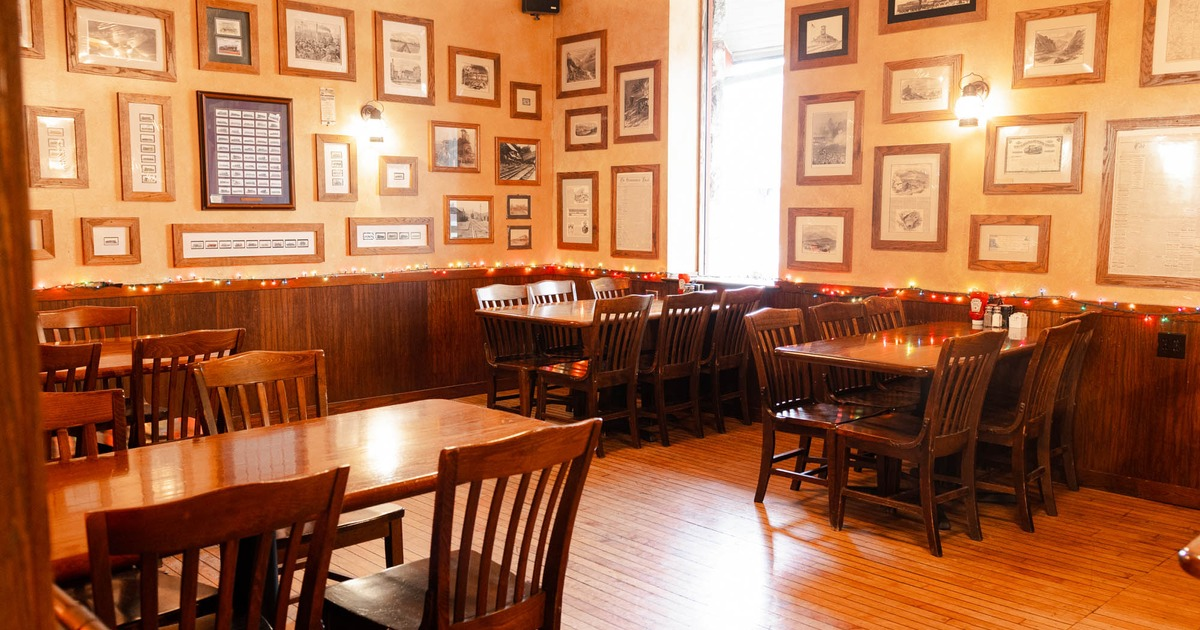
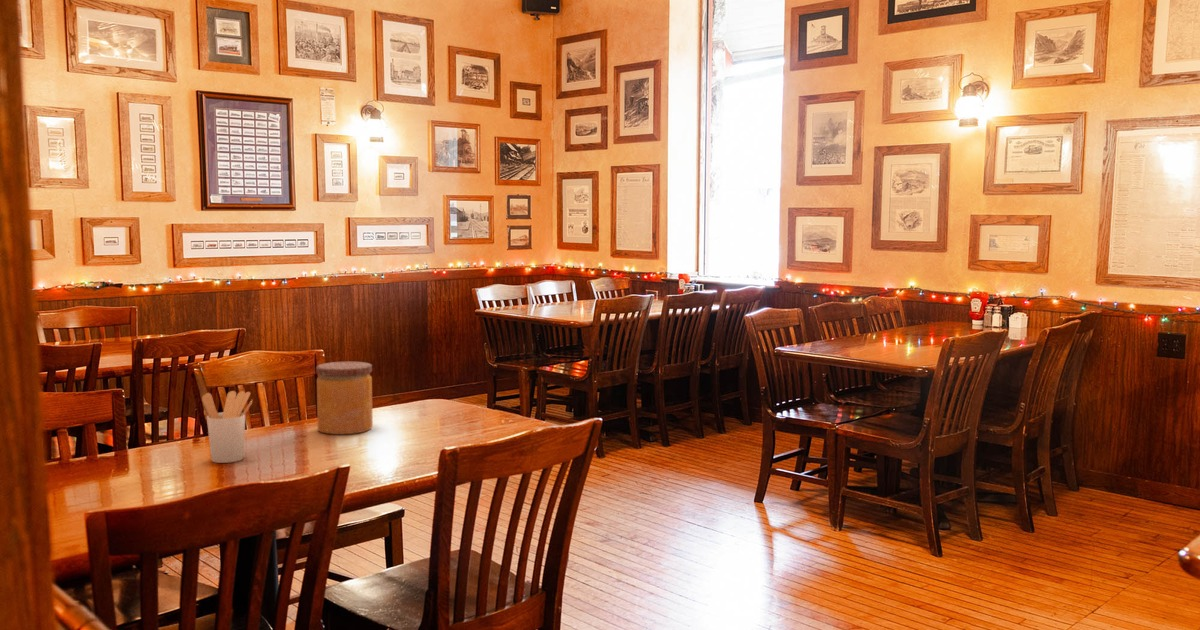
+ utensil holder (230, 424)
+ jar (344, 397)
